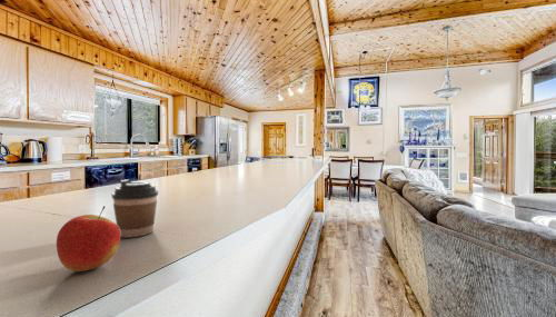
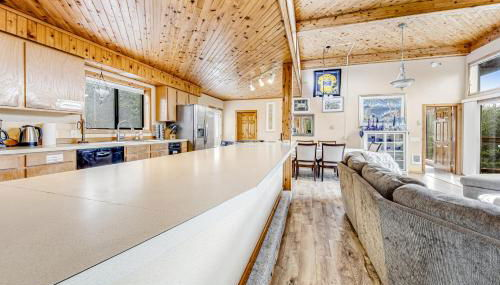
- coffee cup (136, 206)
- apple (90, 237)
